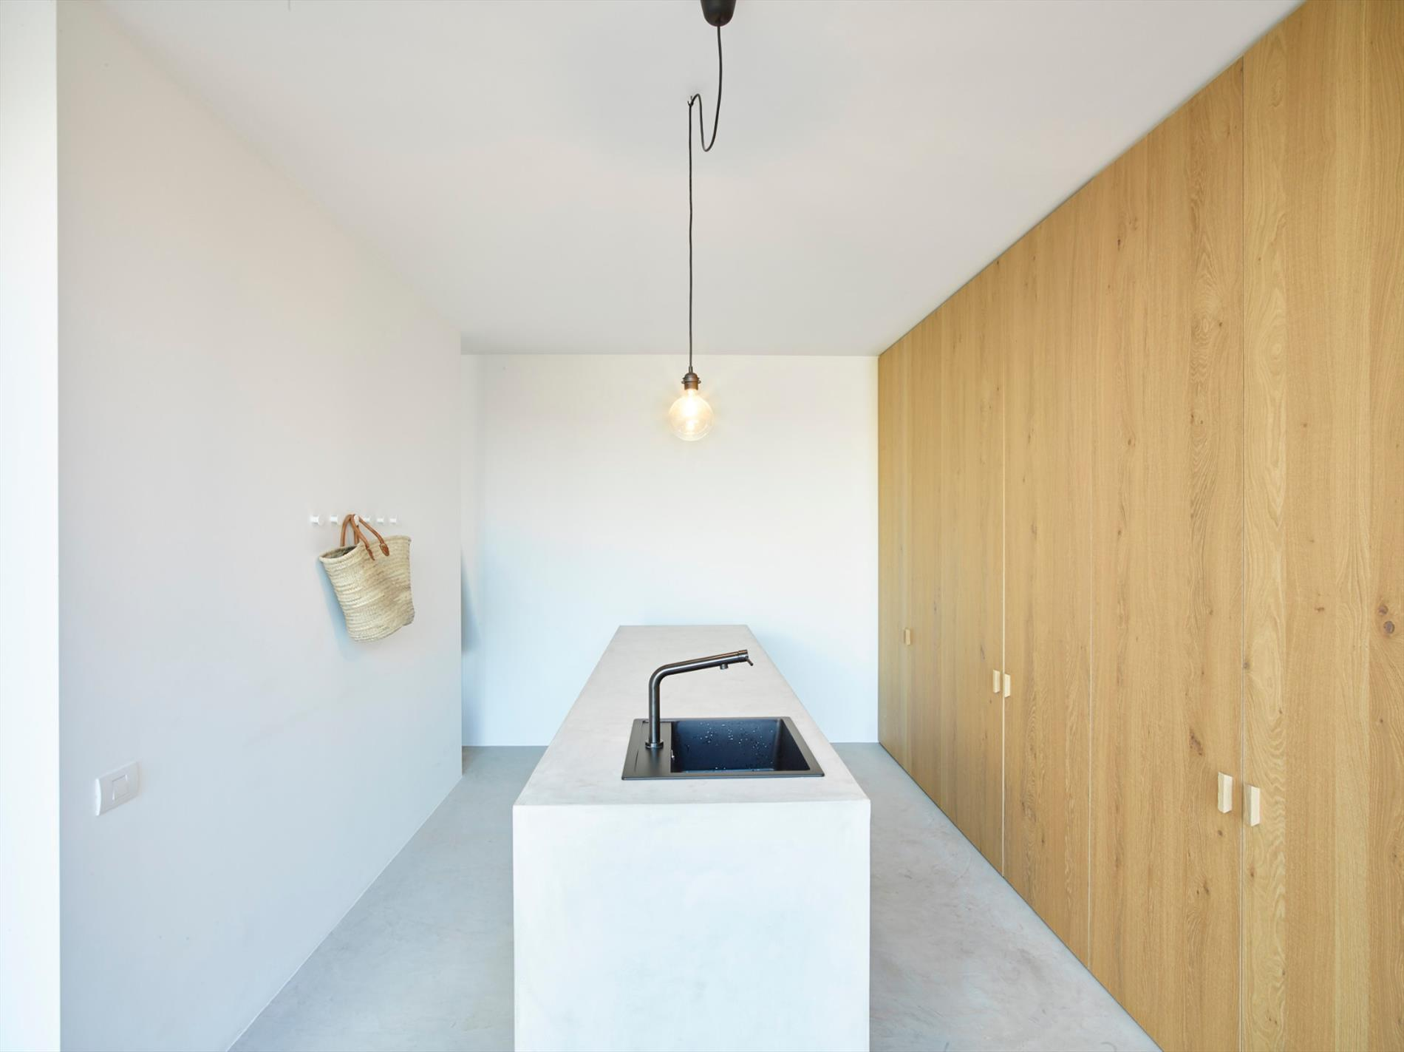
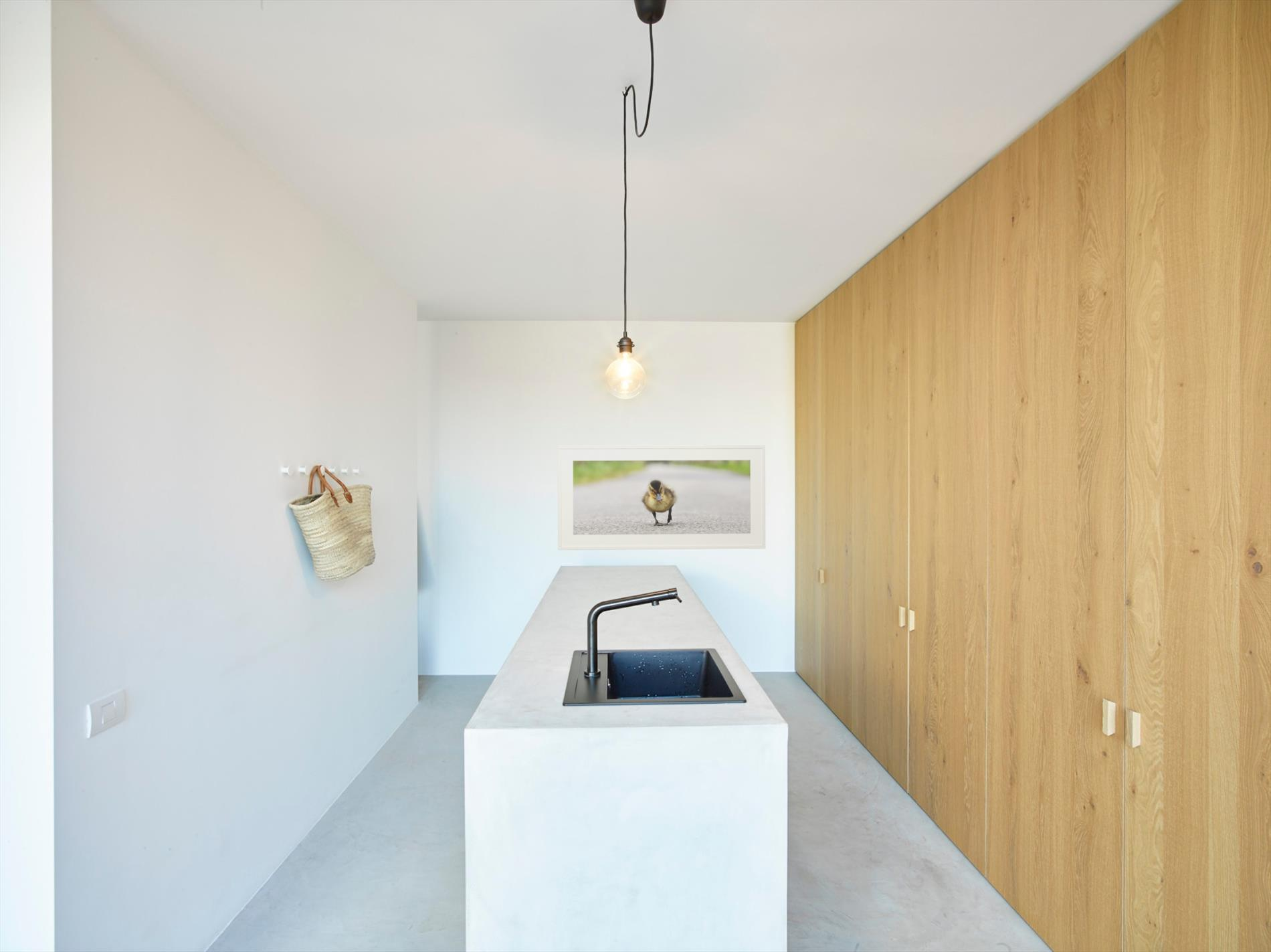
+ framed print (662, 497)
